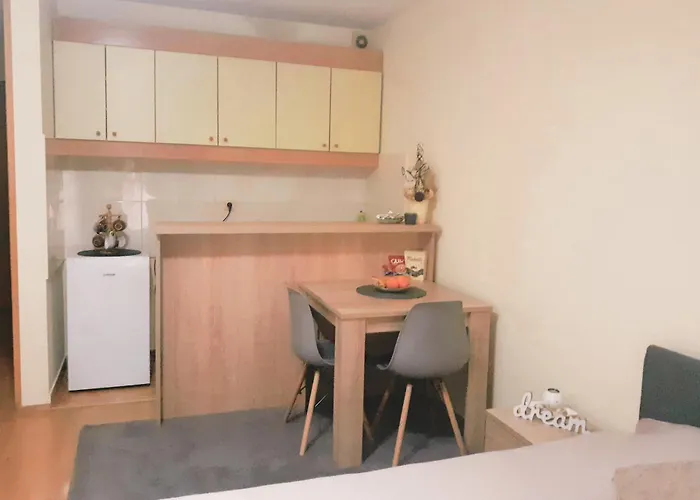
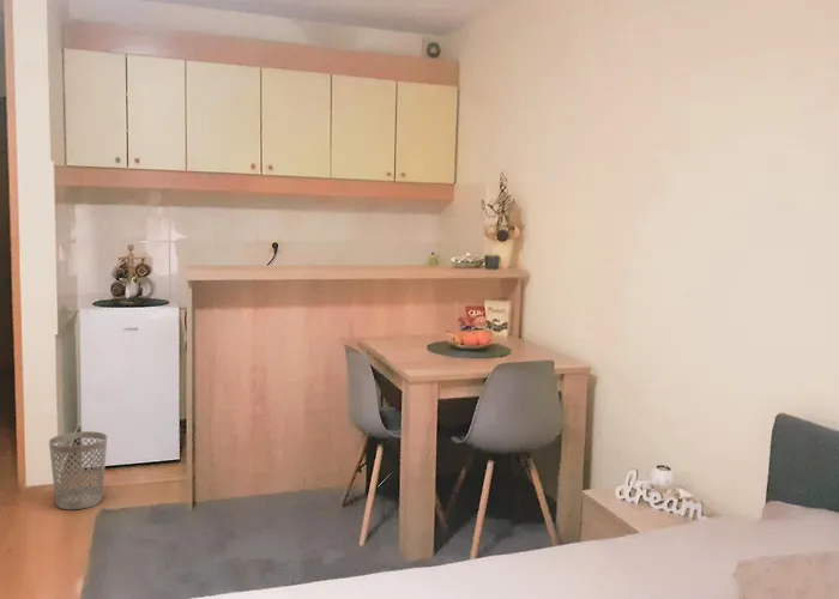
+ wastebasket (79, 470)
